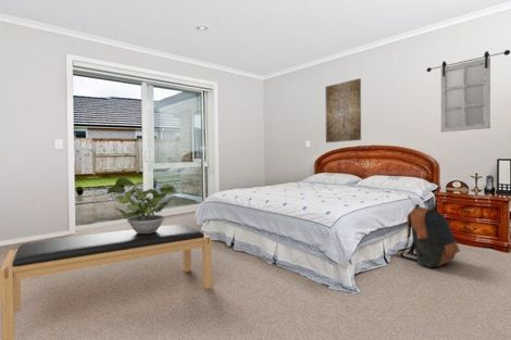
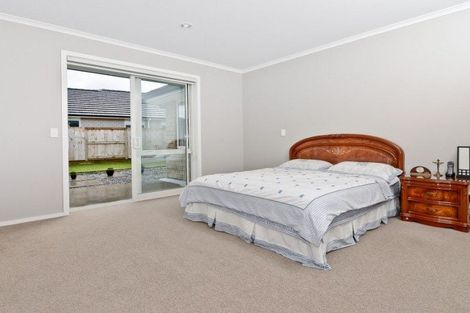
- bench (115, 262)
- backpack (426, 232)
- home mirror (464, 93)
- potted plant (142, 204)
- wall art (342, 112)
